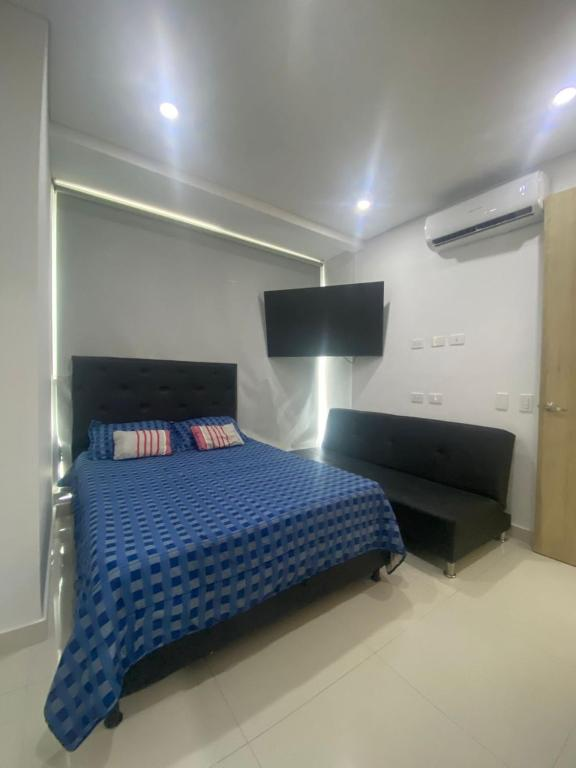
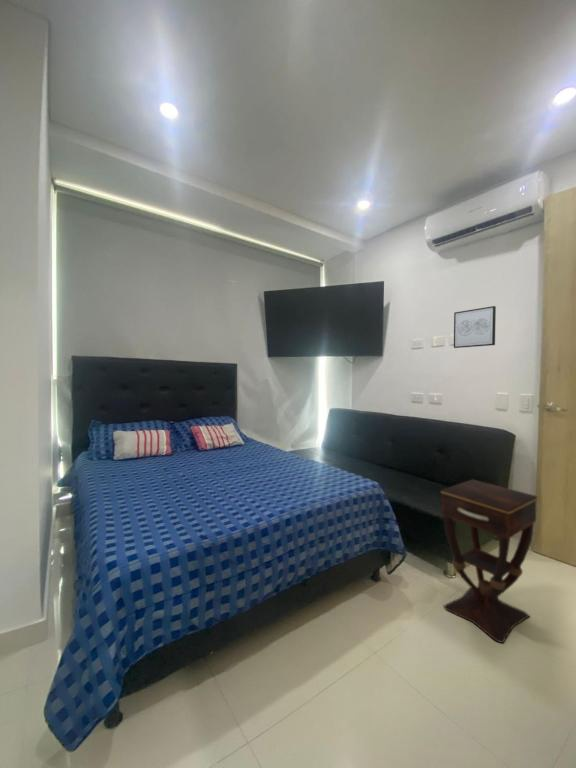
+ wall art (473, 328)
+ side table (486, 552)
